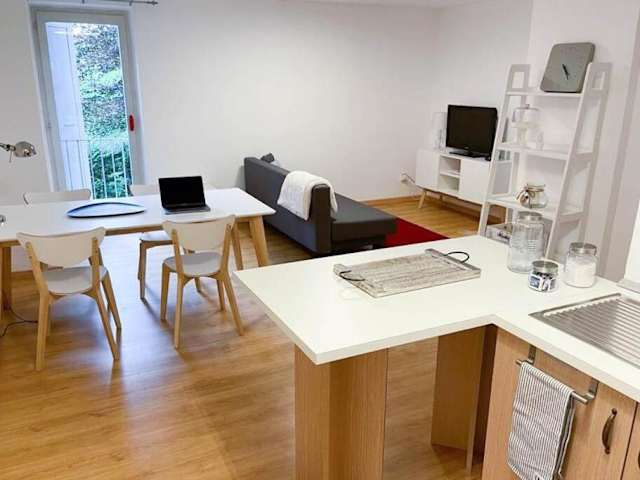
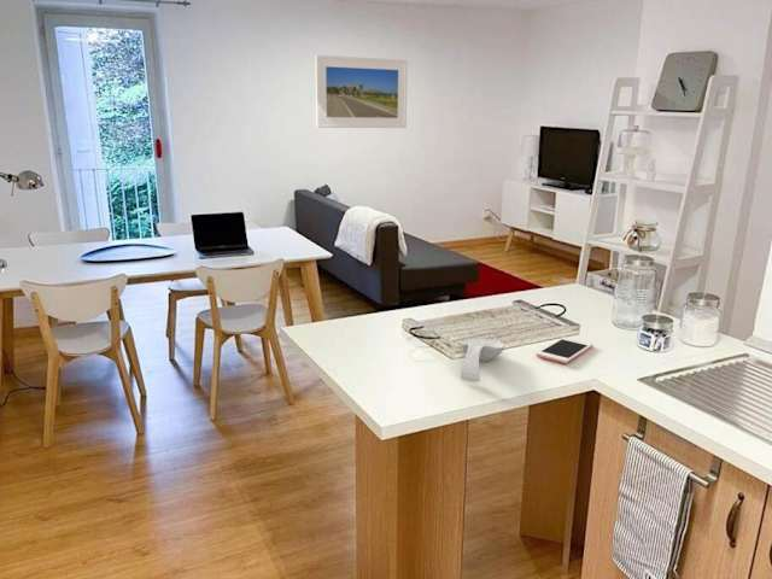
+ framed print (362, 93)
+ spoon rest (479, 351)
+ cell phone (565, 349)
